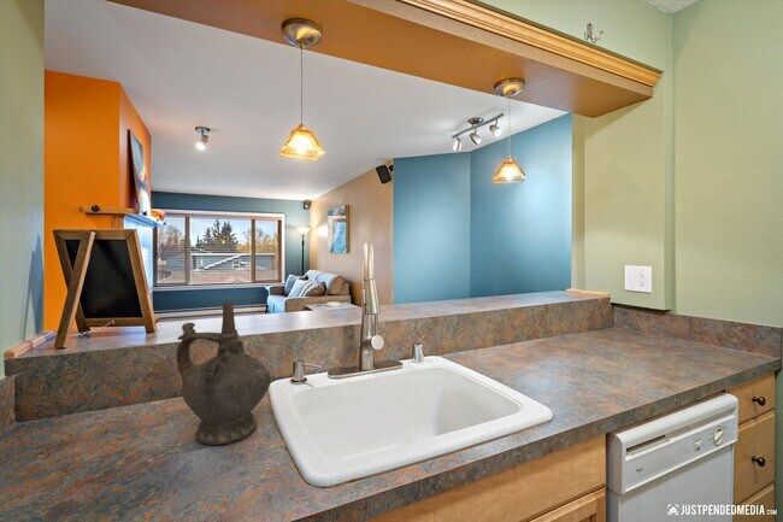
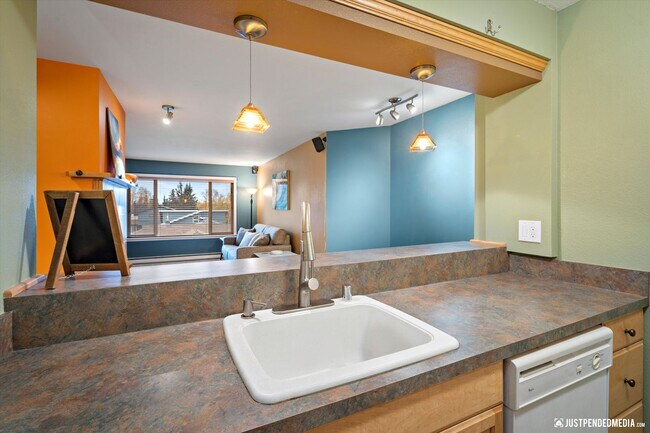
- ceremonial vessel (223, 366)
